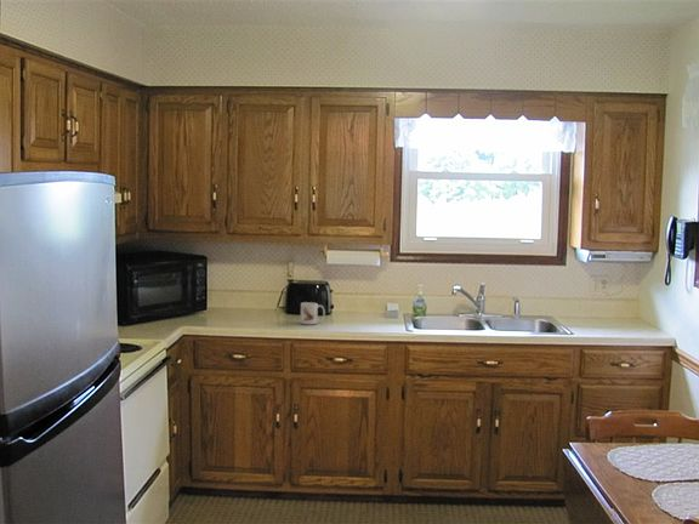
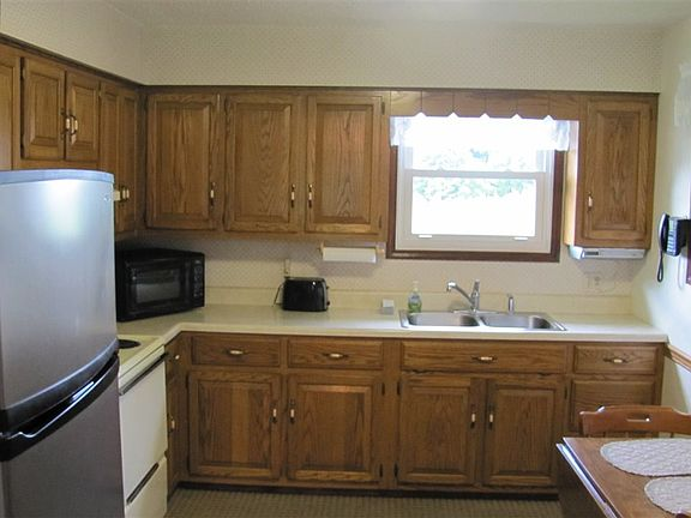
- mug (312, 313)
